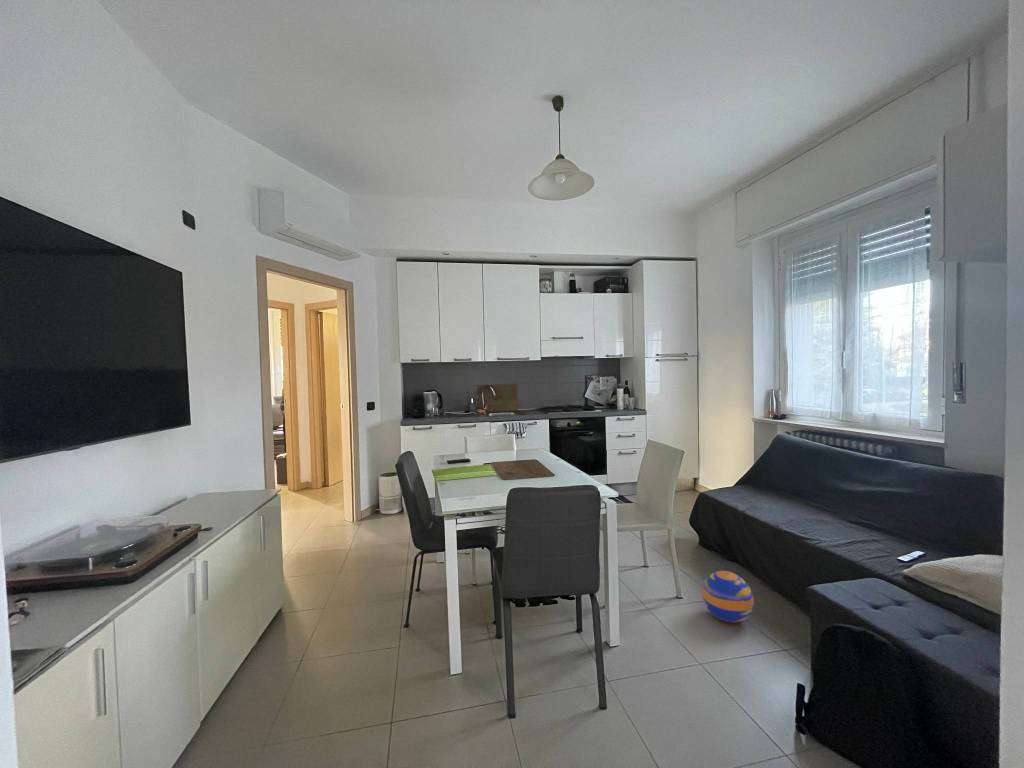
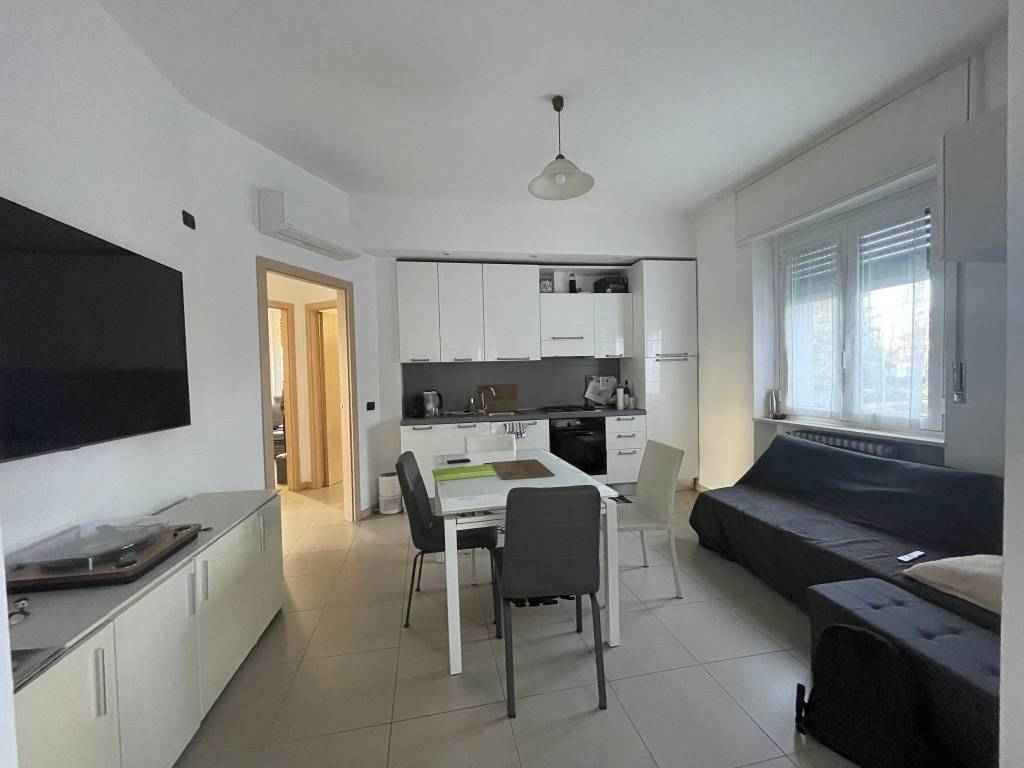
- ball (727, 596)
